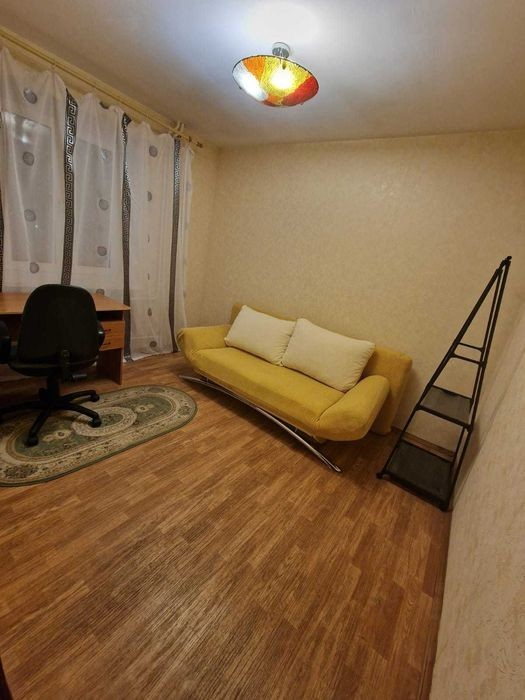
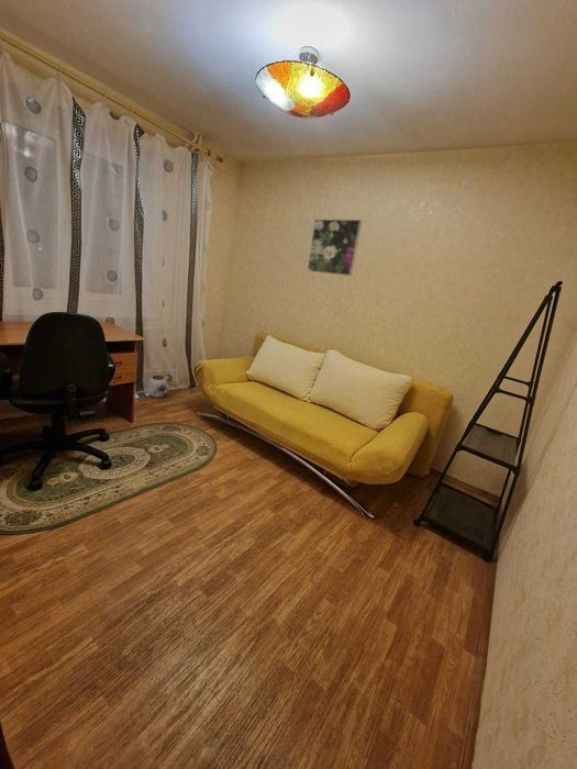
+ teapot (158, 380)
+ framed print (332, 247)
